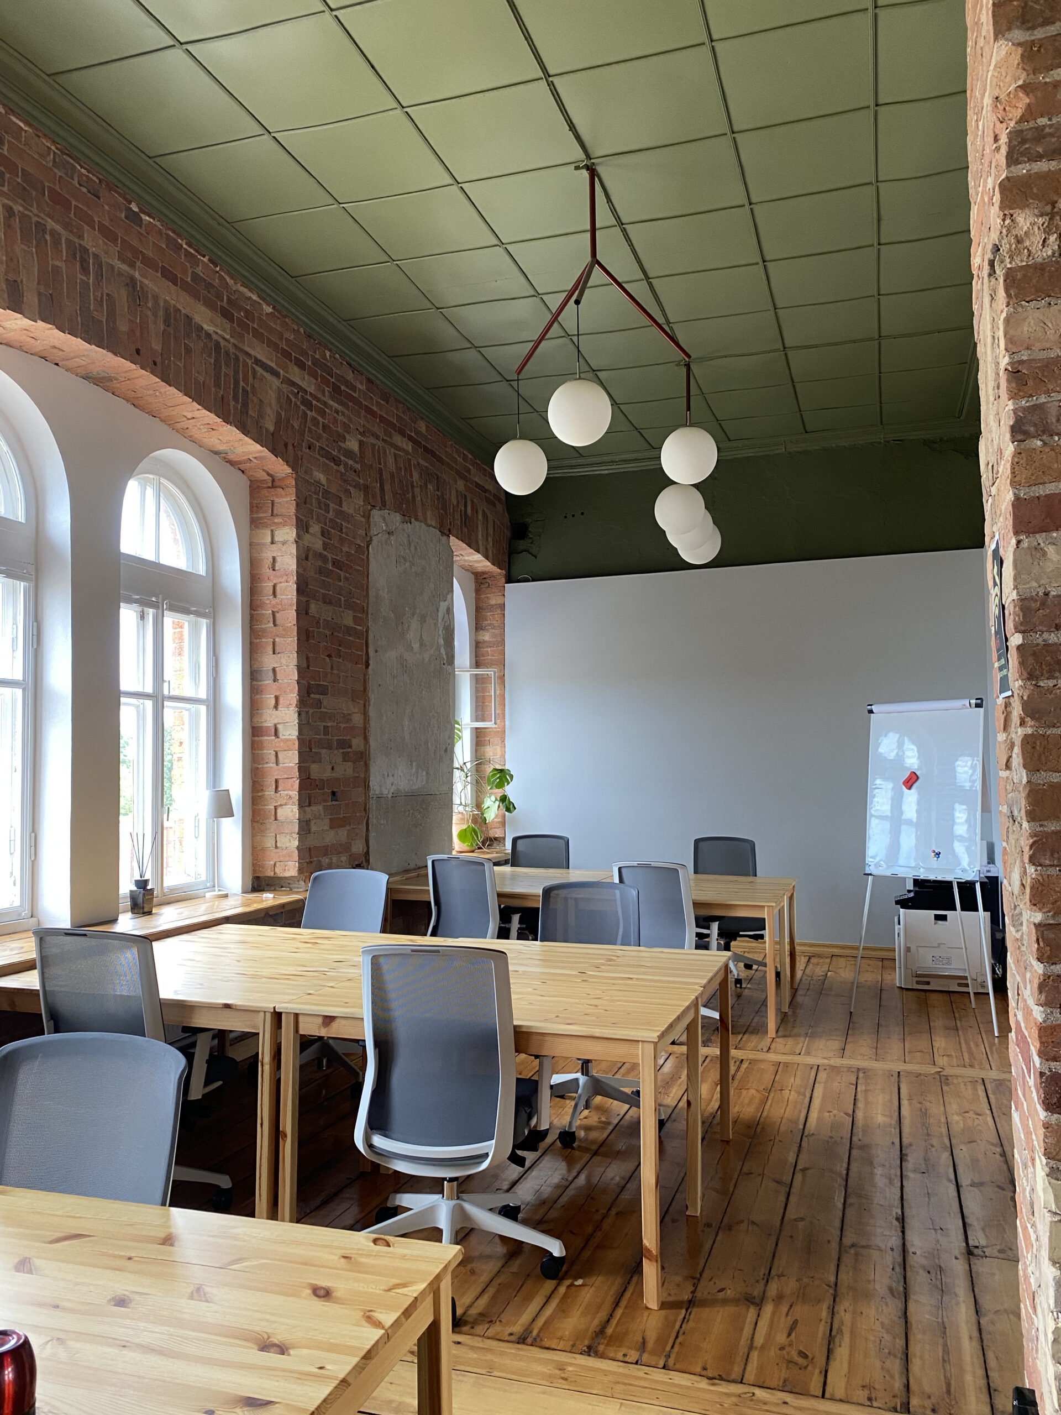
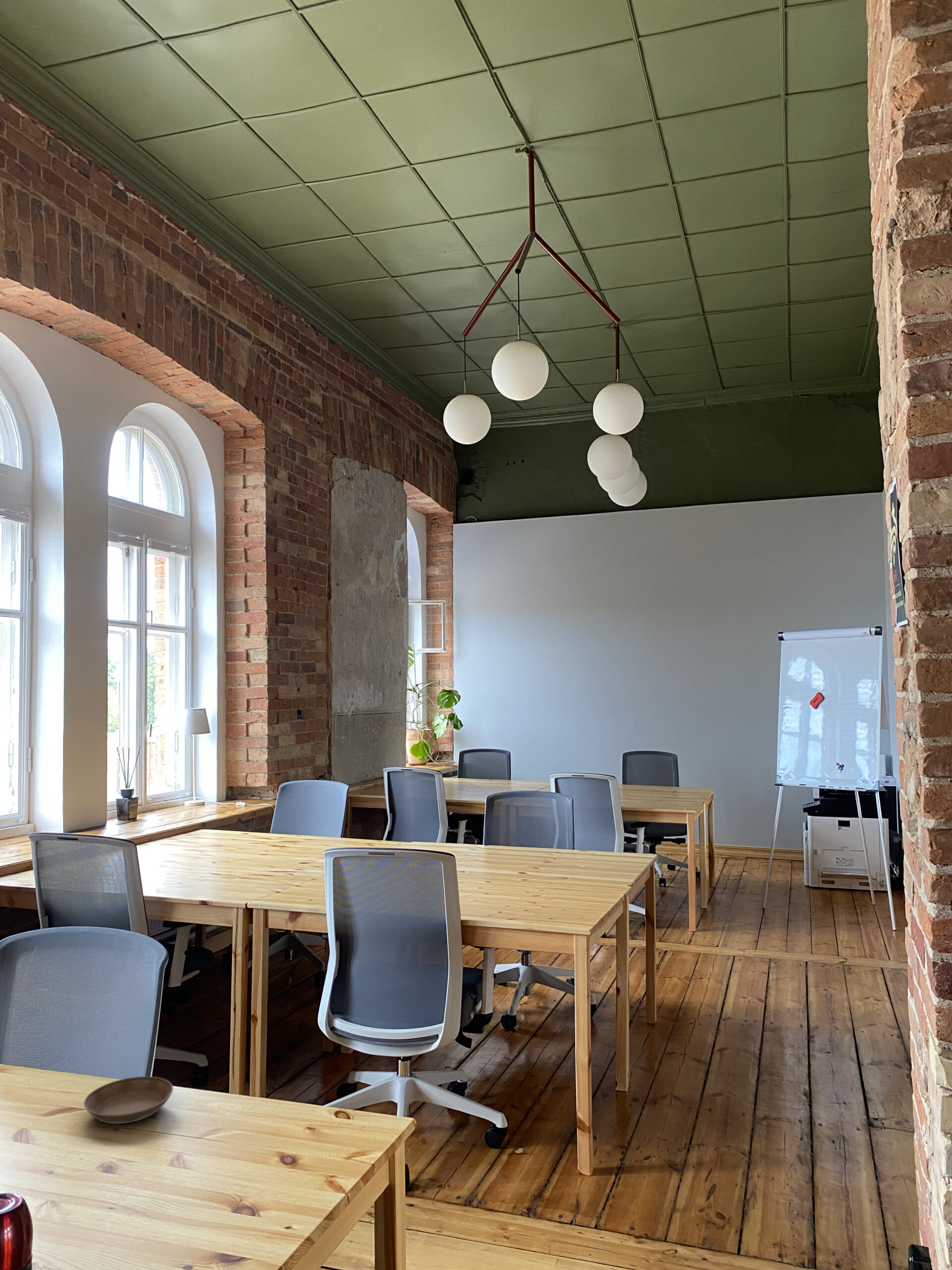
+ saucer (129, 1102)
